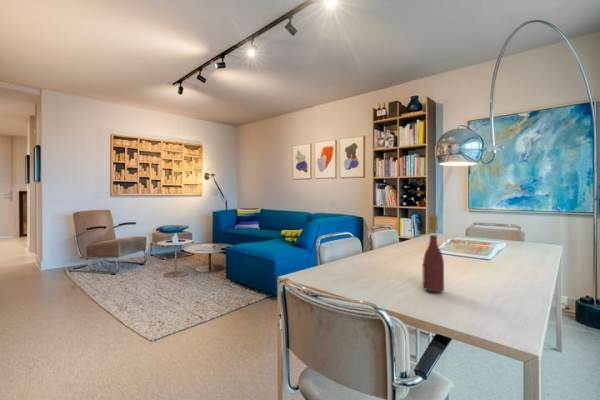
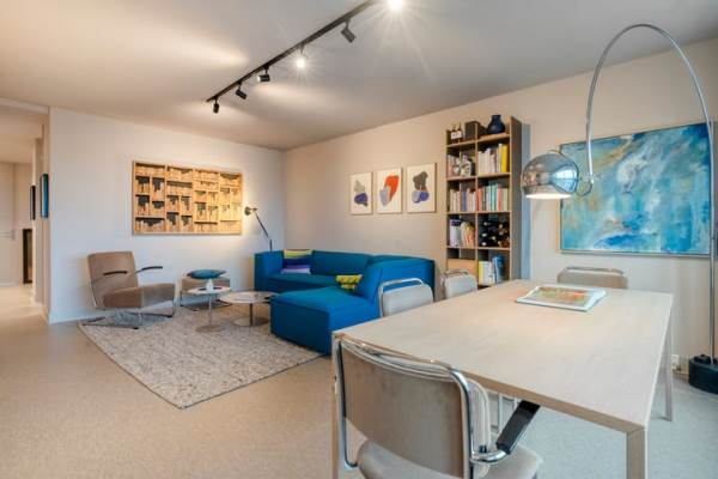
- wine bottle (433, 253)
